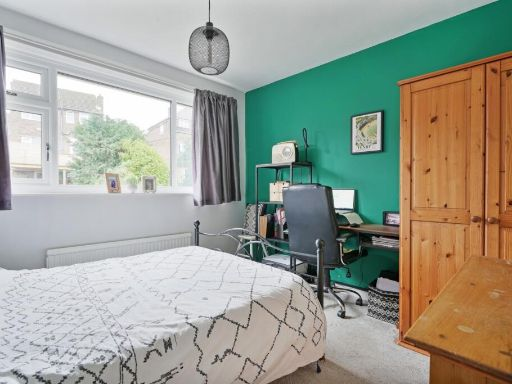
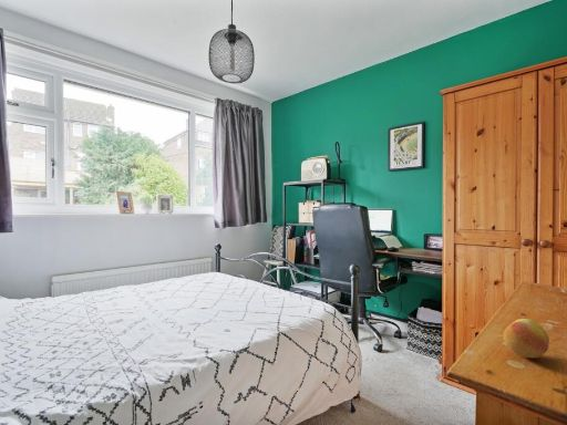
+ fruit (525, 338)
